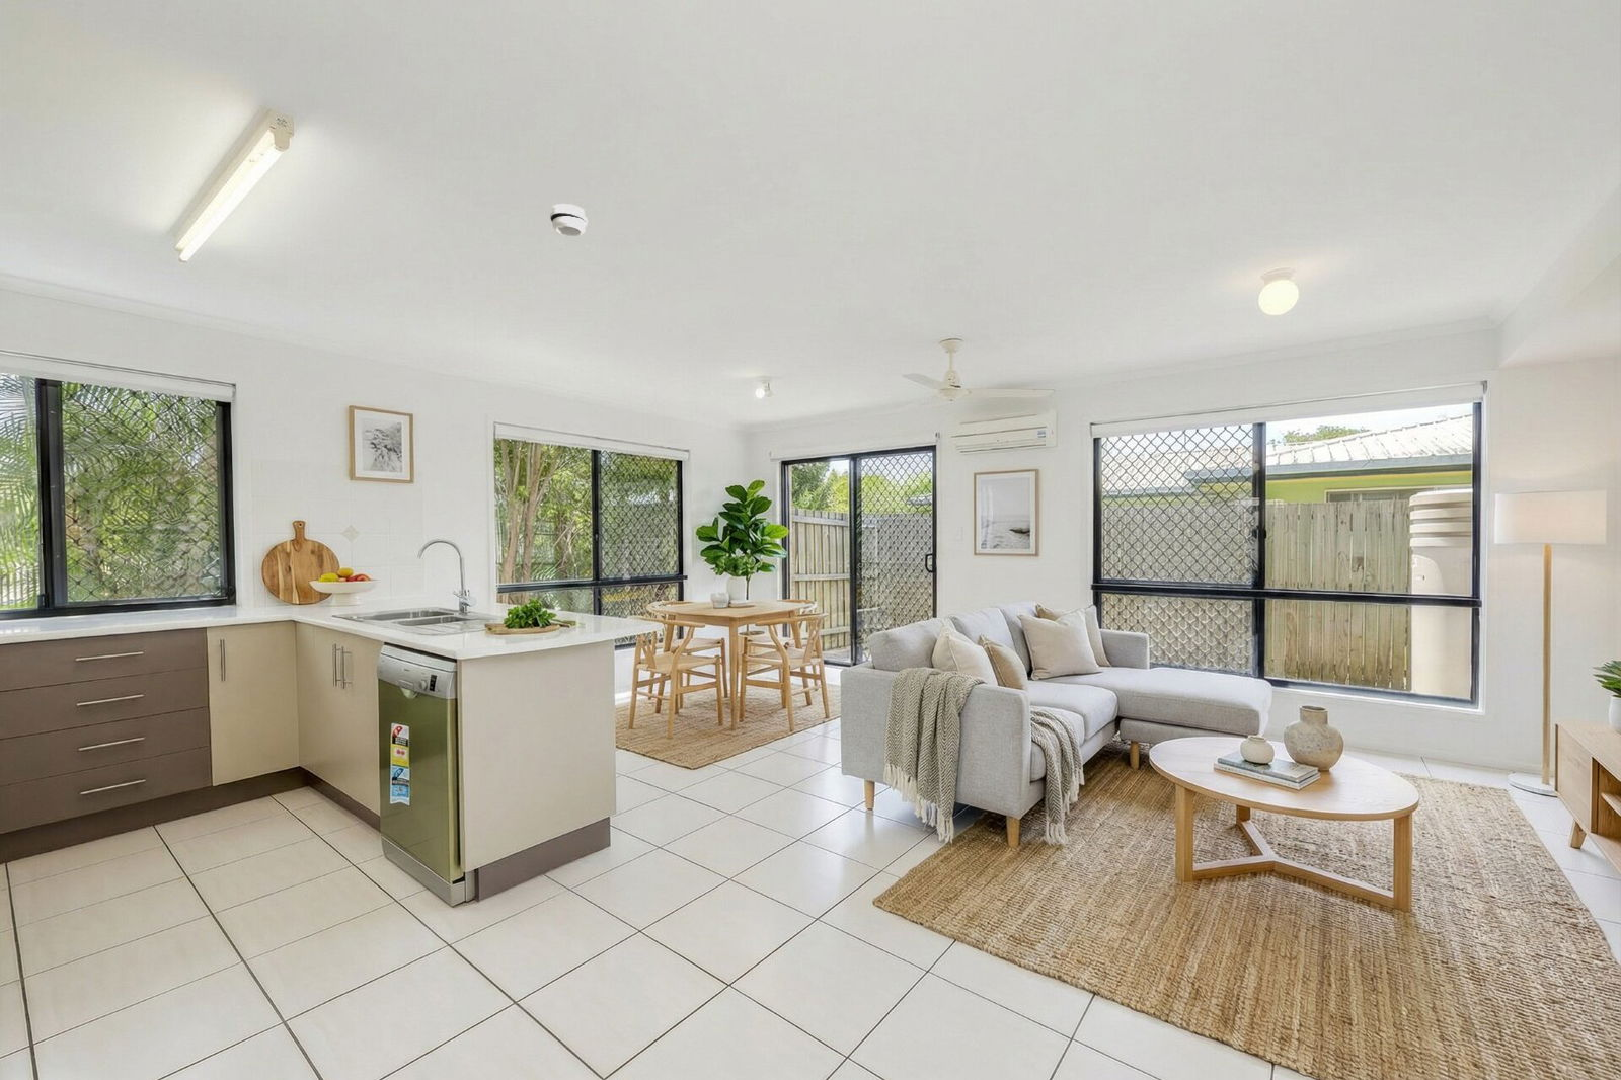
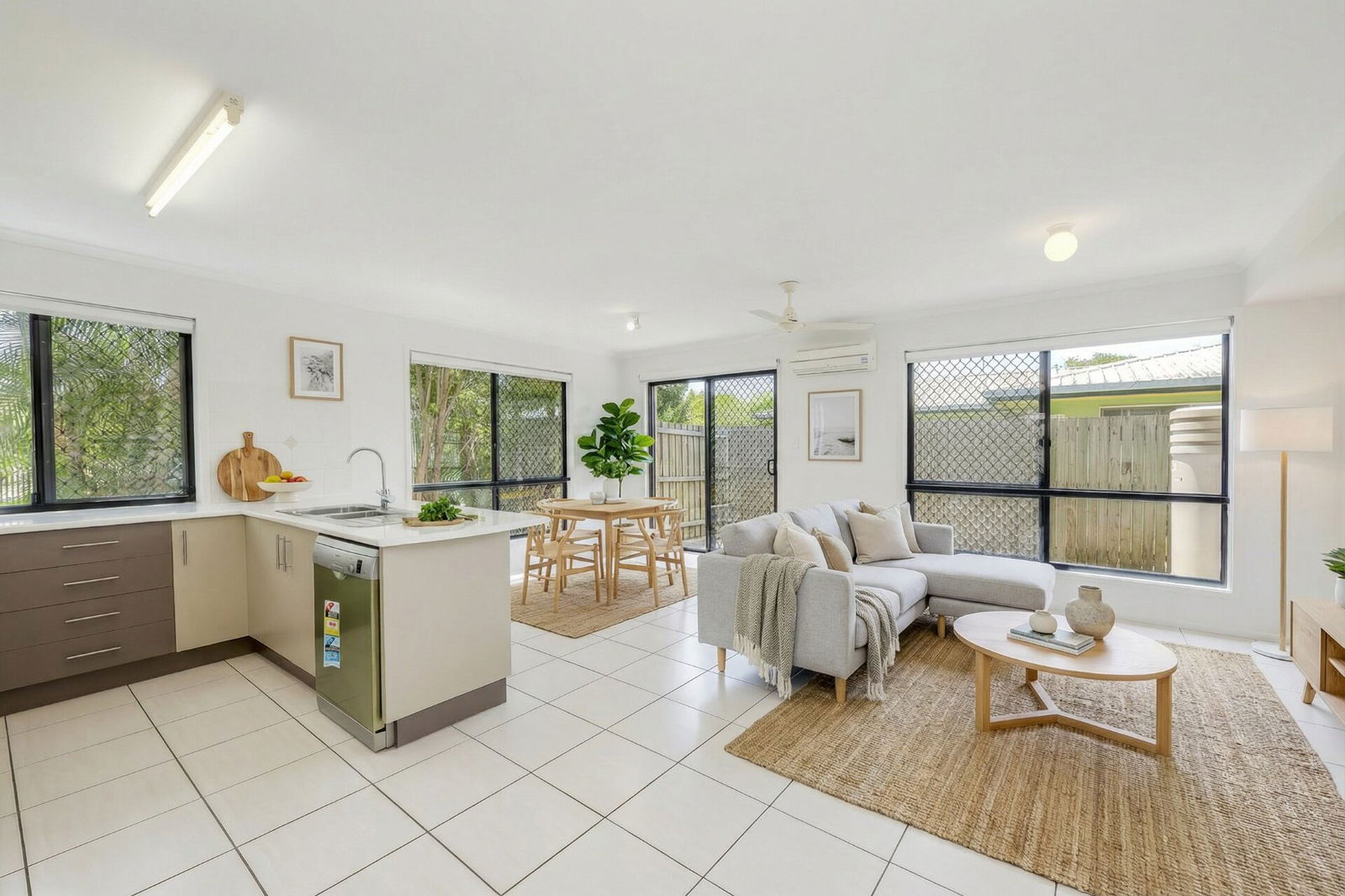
- smoke detector (569, 219)
